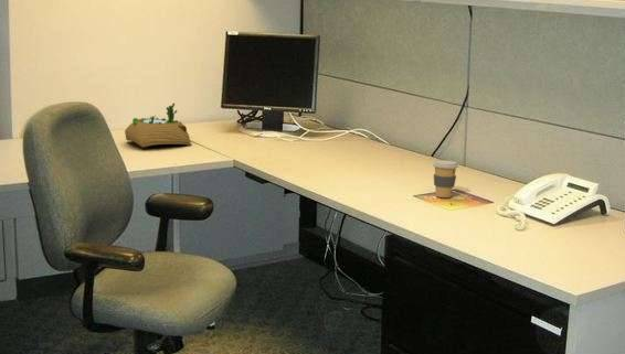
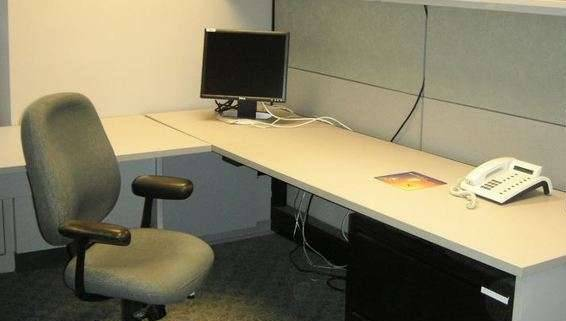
- succulent planter (157, 122)
- coffee cup (444, 179)
